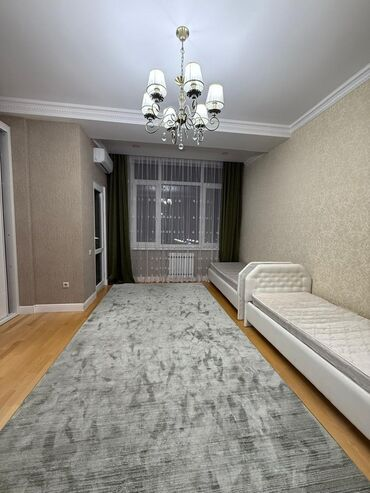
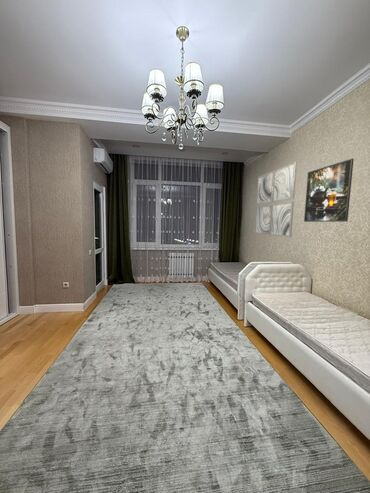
+ wall art (272, 202)
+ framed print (325, 194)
